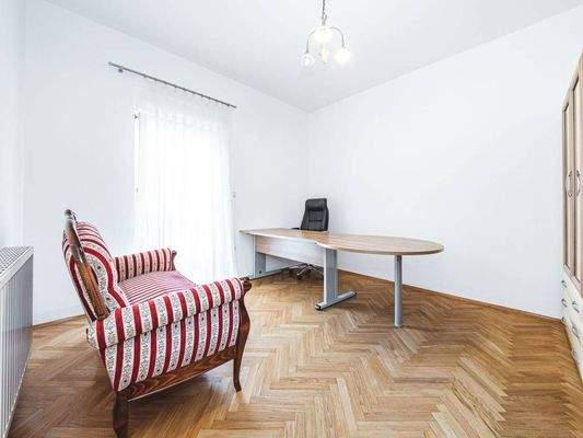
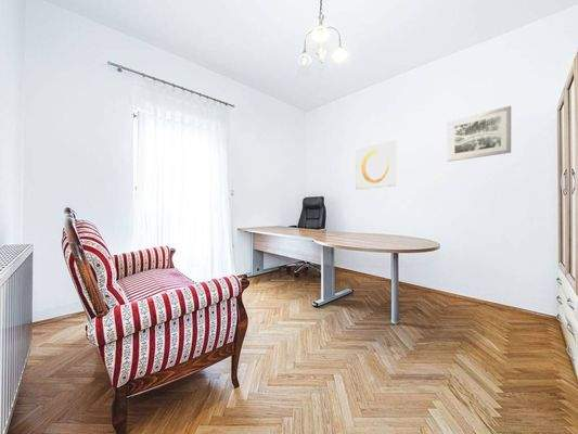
+ wall art (374, 166)
+ wall art (476, 136)
